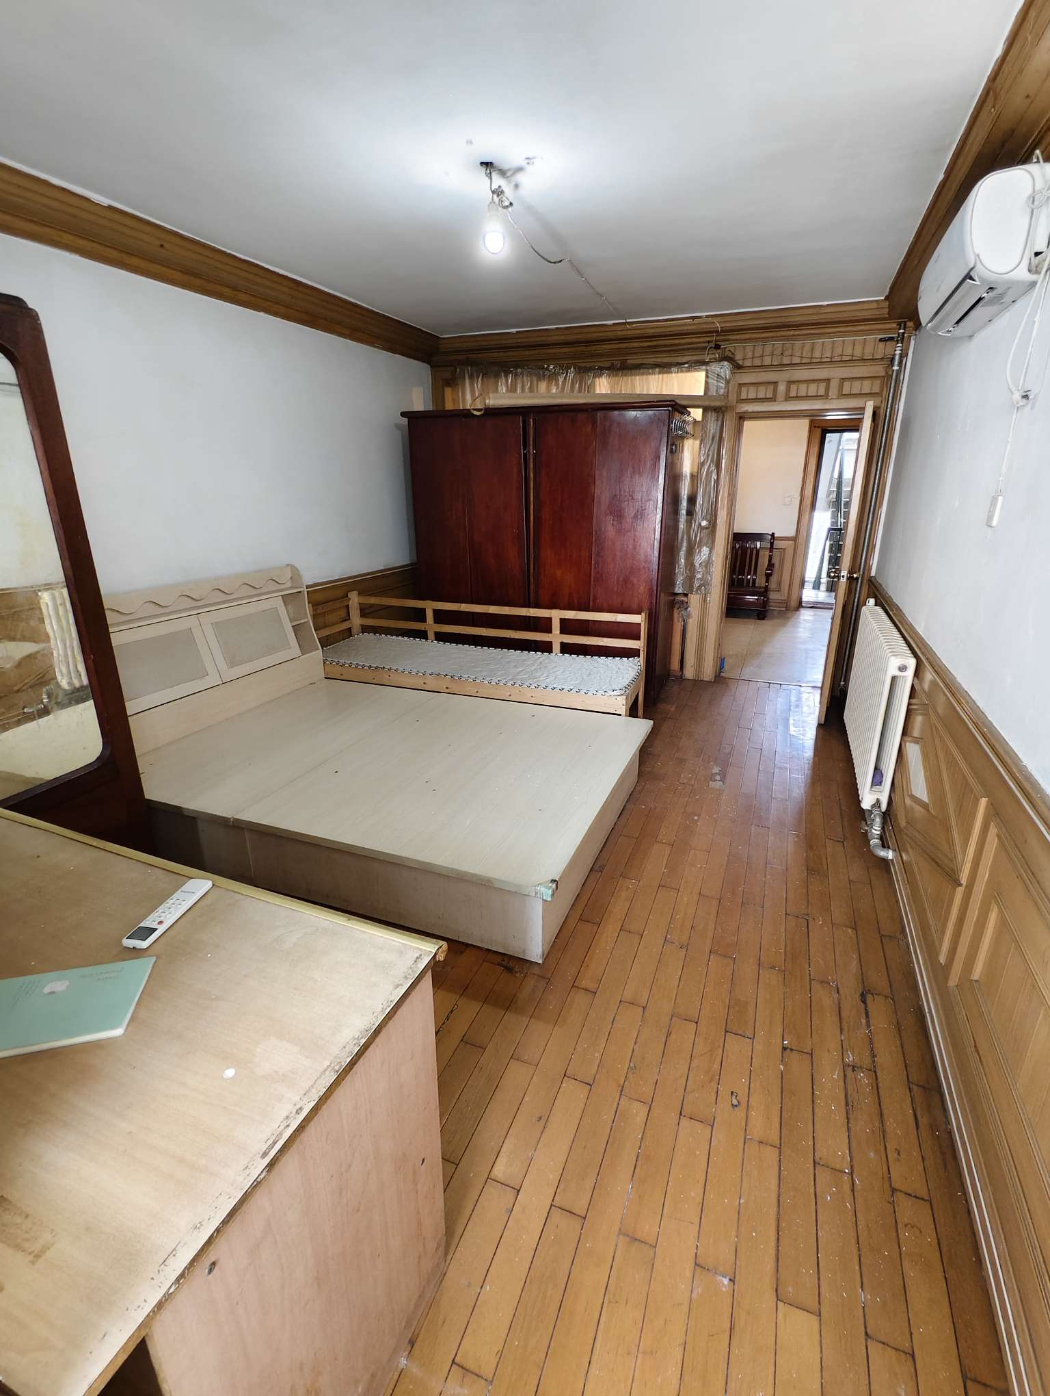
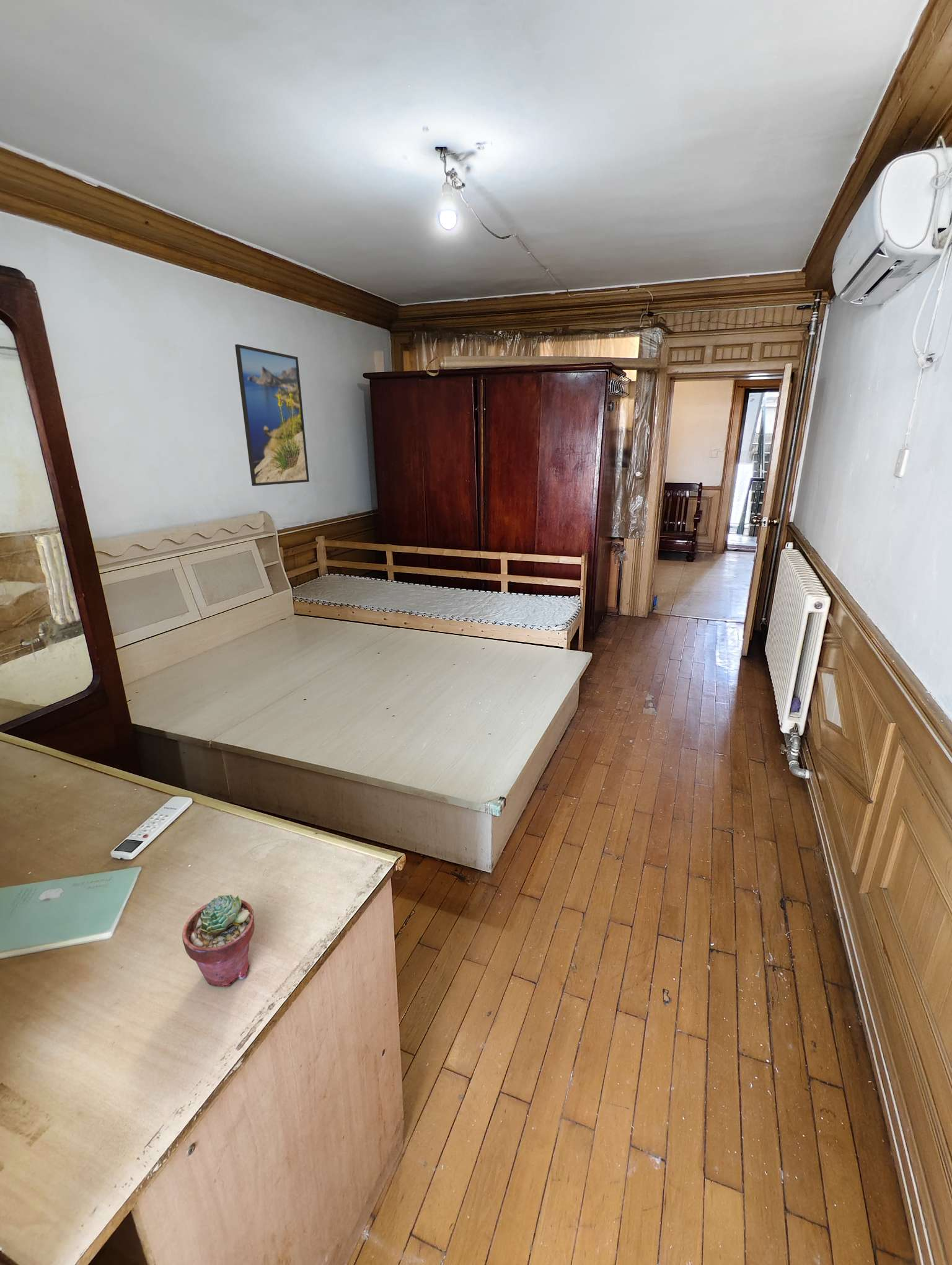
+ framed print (275, 419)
+ potted succulent (221, 936)
